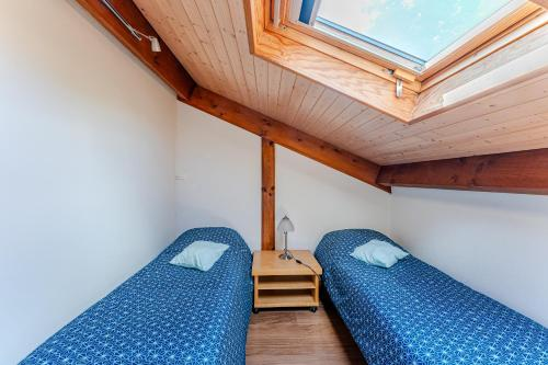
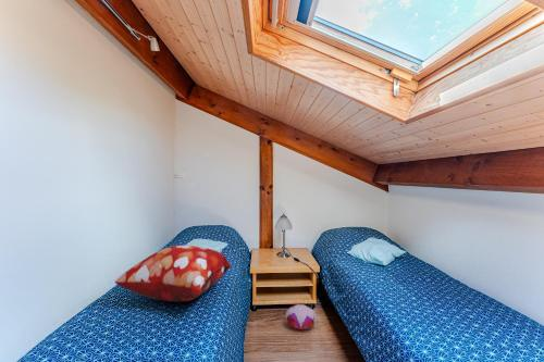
+ plush toy (300, 316)
+ decorative pillow (177, 272)
